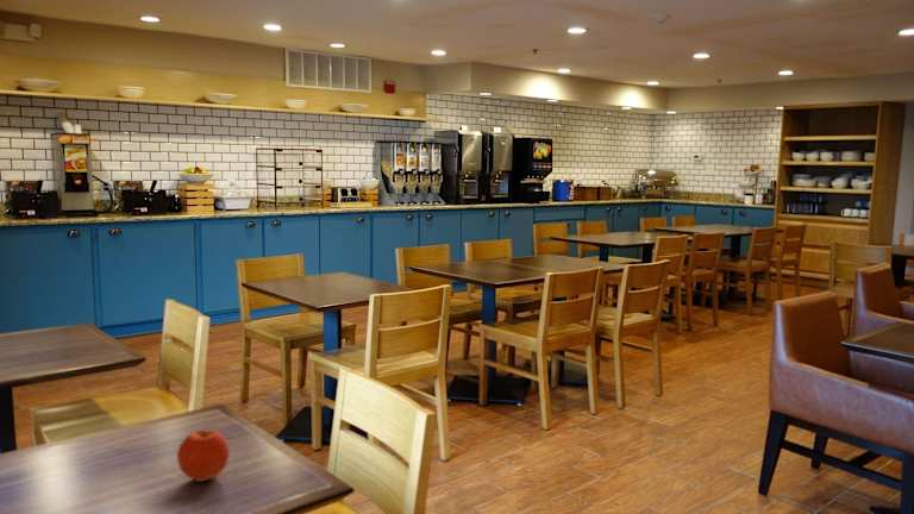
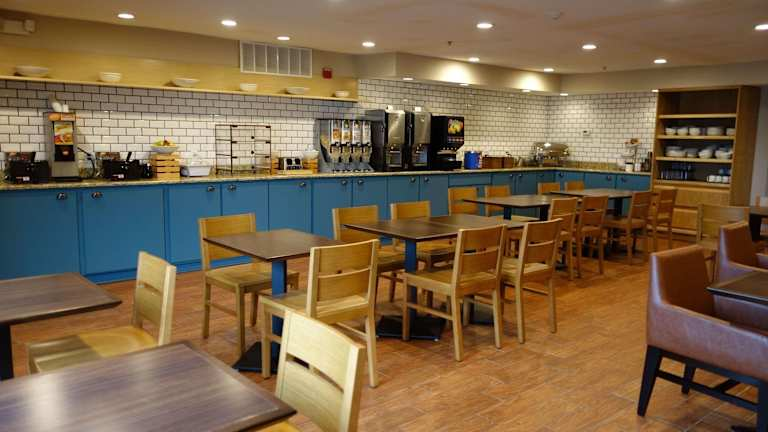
- fruit (204, 455)
